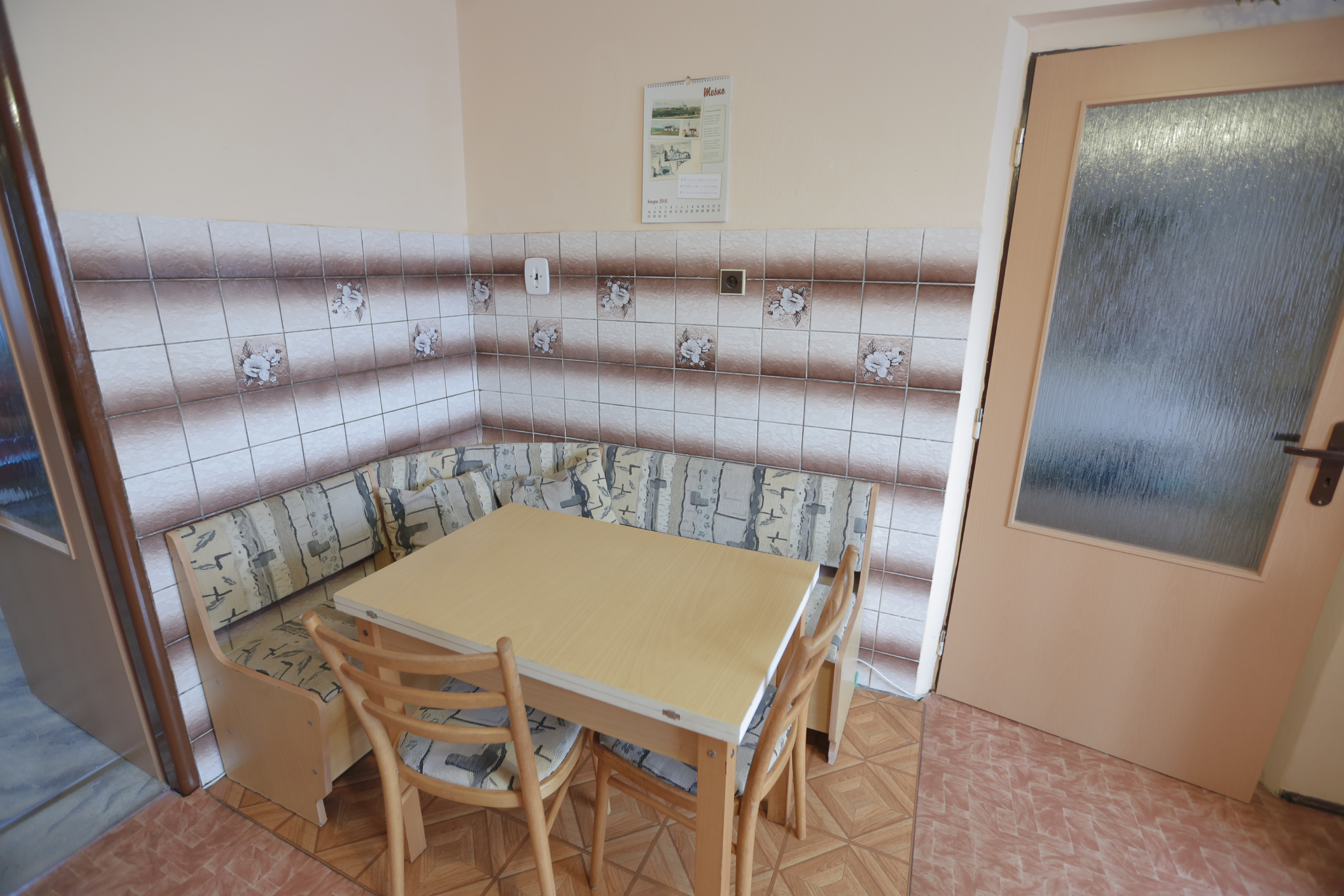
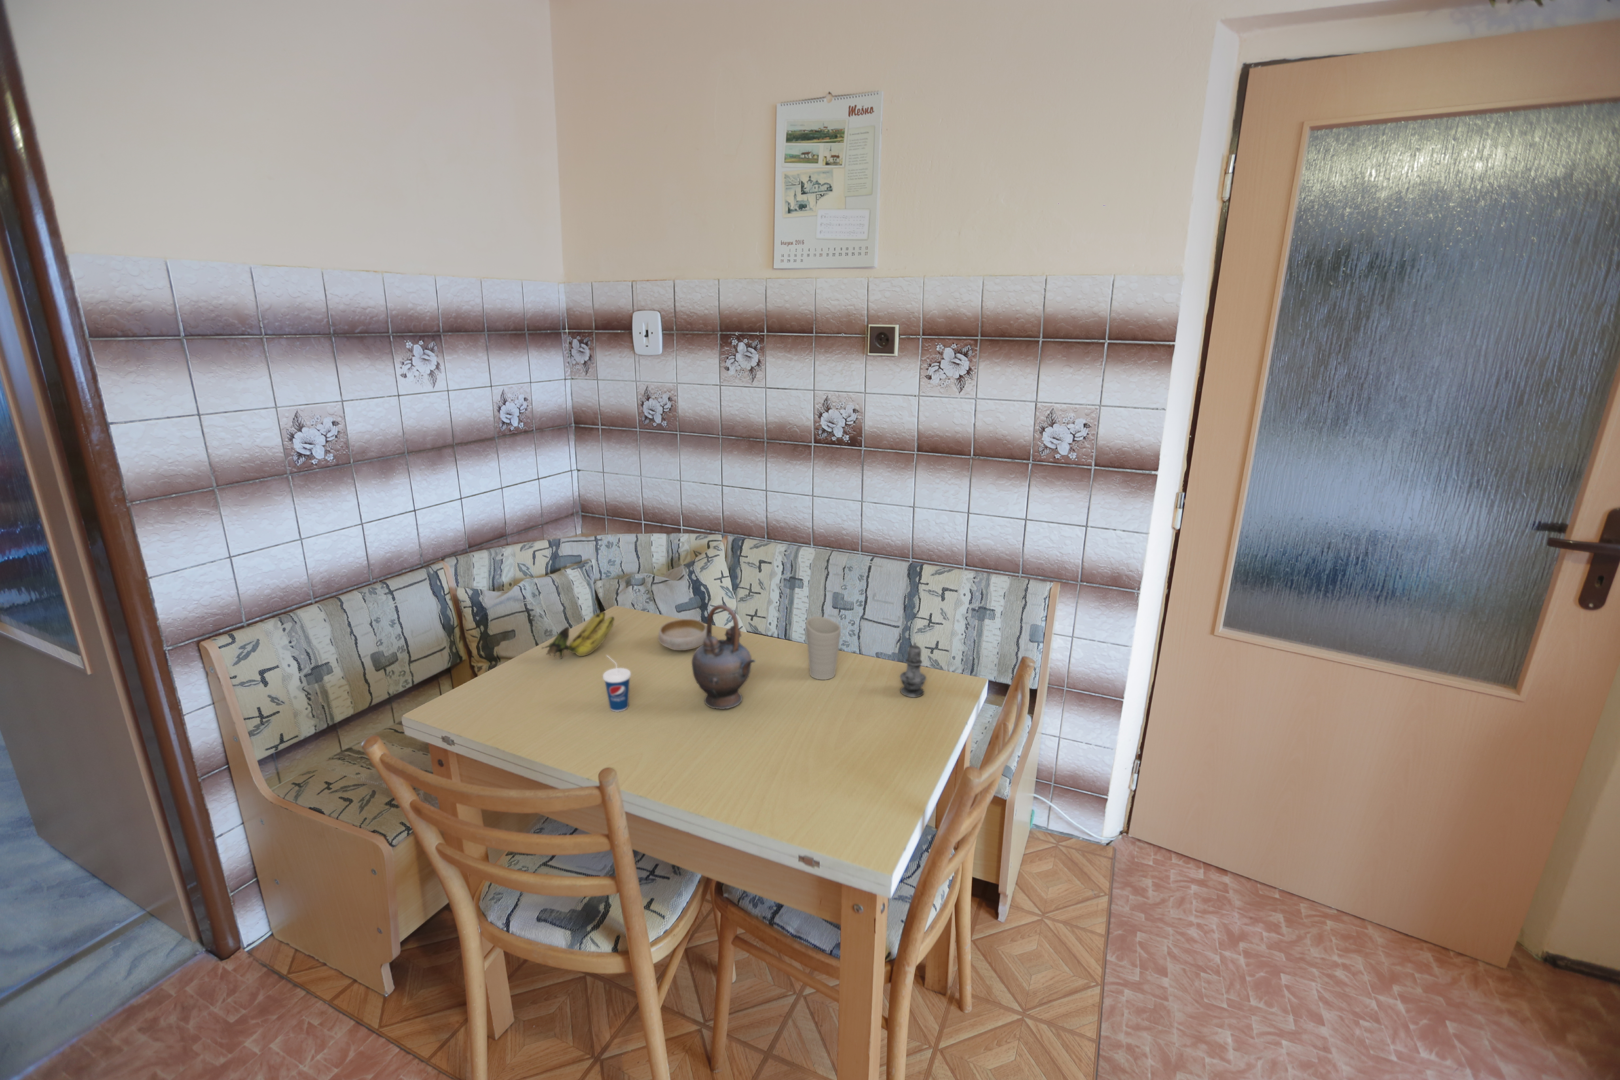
+ teapot (726, 657)
+ cup (617, 681)
+ banana (581, 636)
+ salt shaker (914, 667)
+ cup (822, 648)
+ bowl (683, 636)
